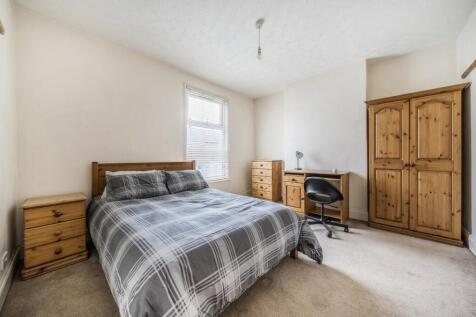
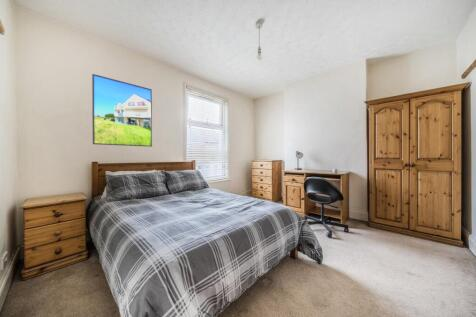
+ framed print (125, 114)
